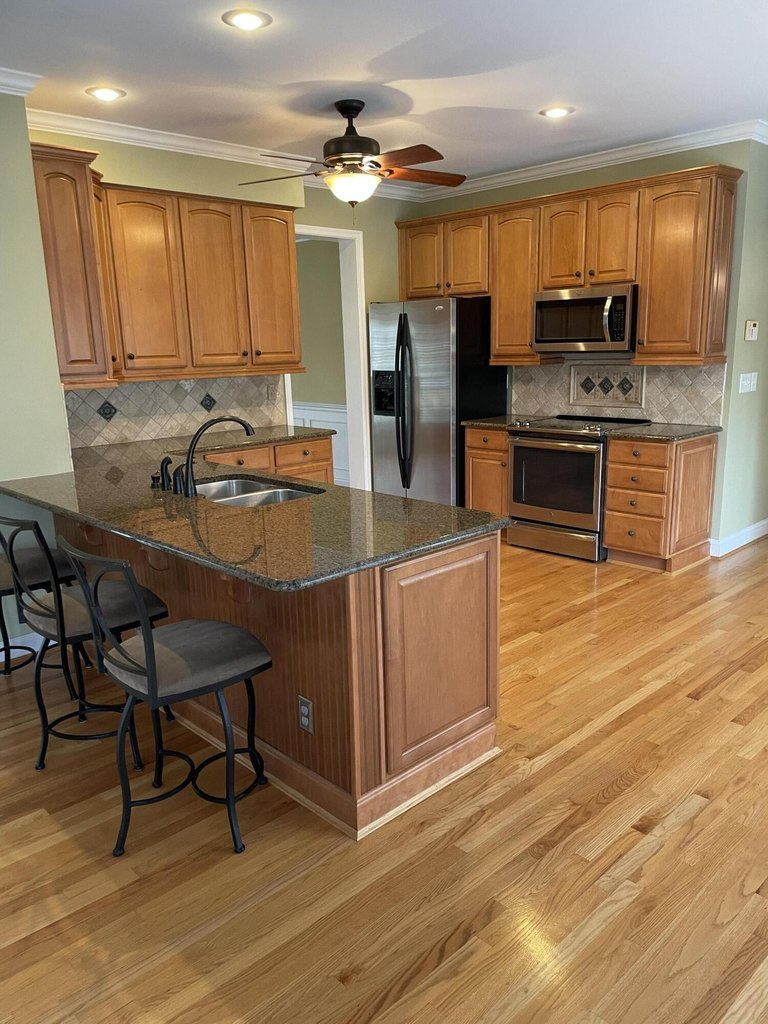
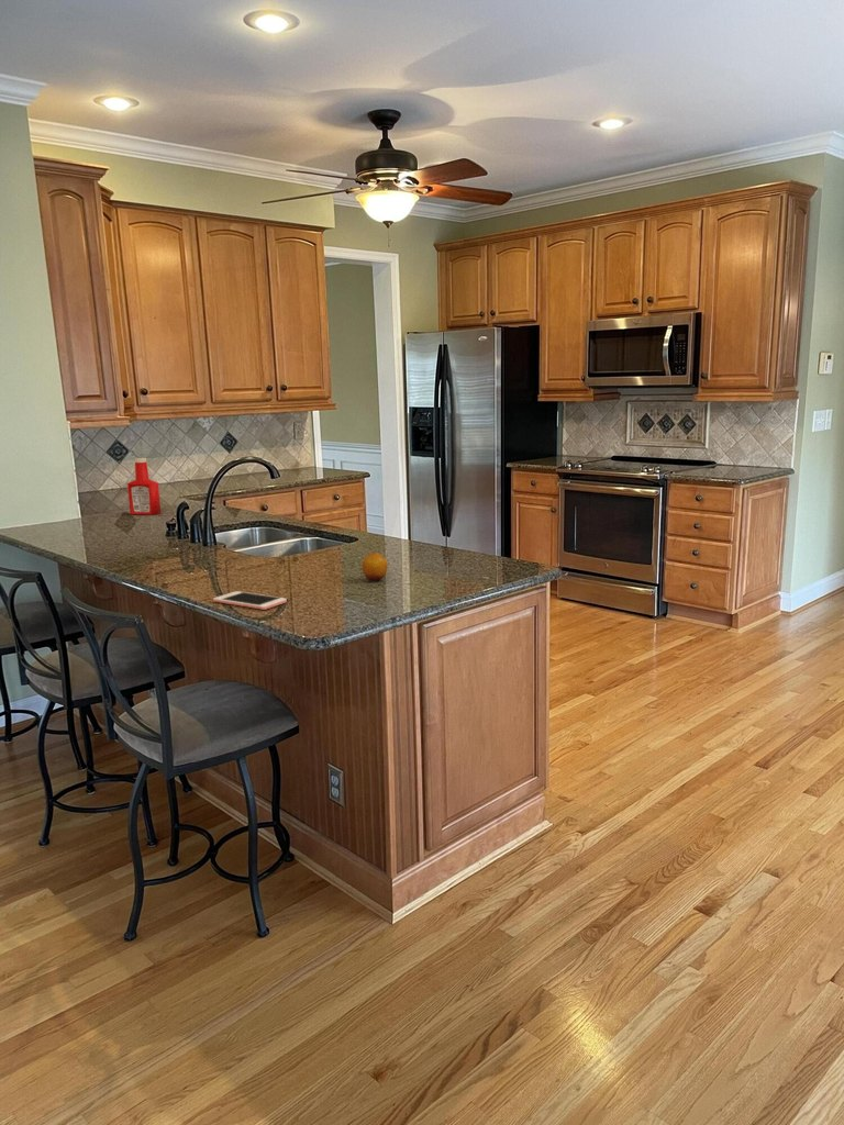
+ soap bottle (143, 486)
+ cell phone (249, 600)
+ fruit (375, 566)
